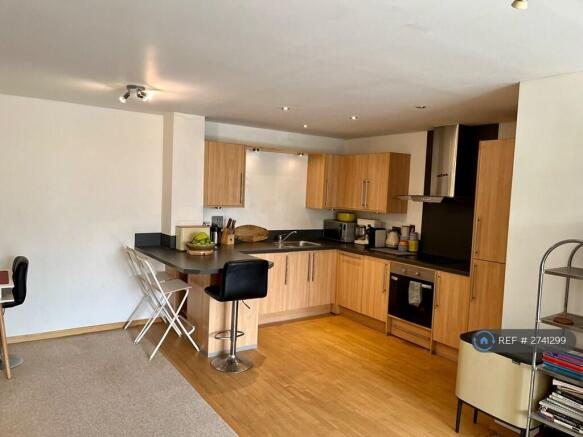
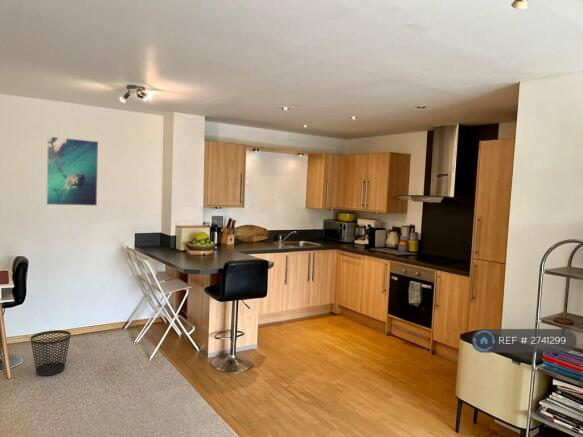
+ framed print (72, 172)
+ wastebasket (50, 352)
